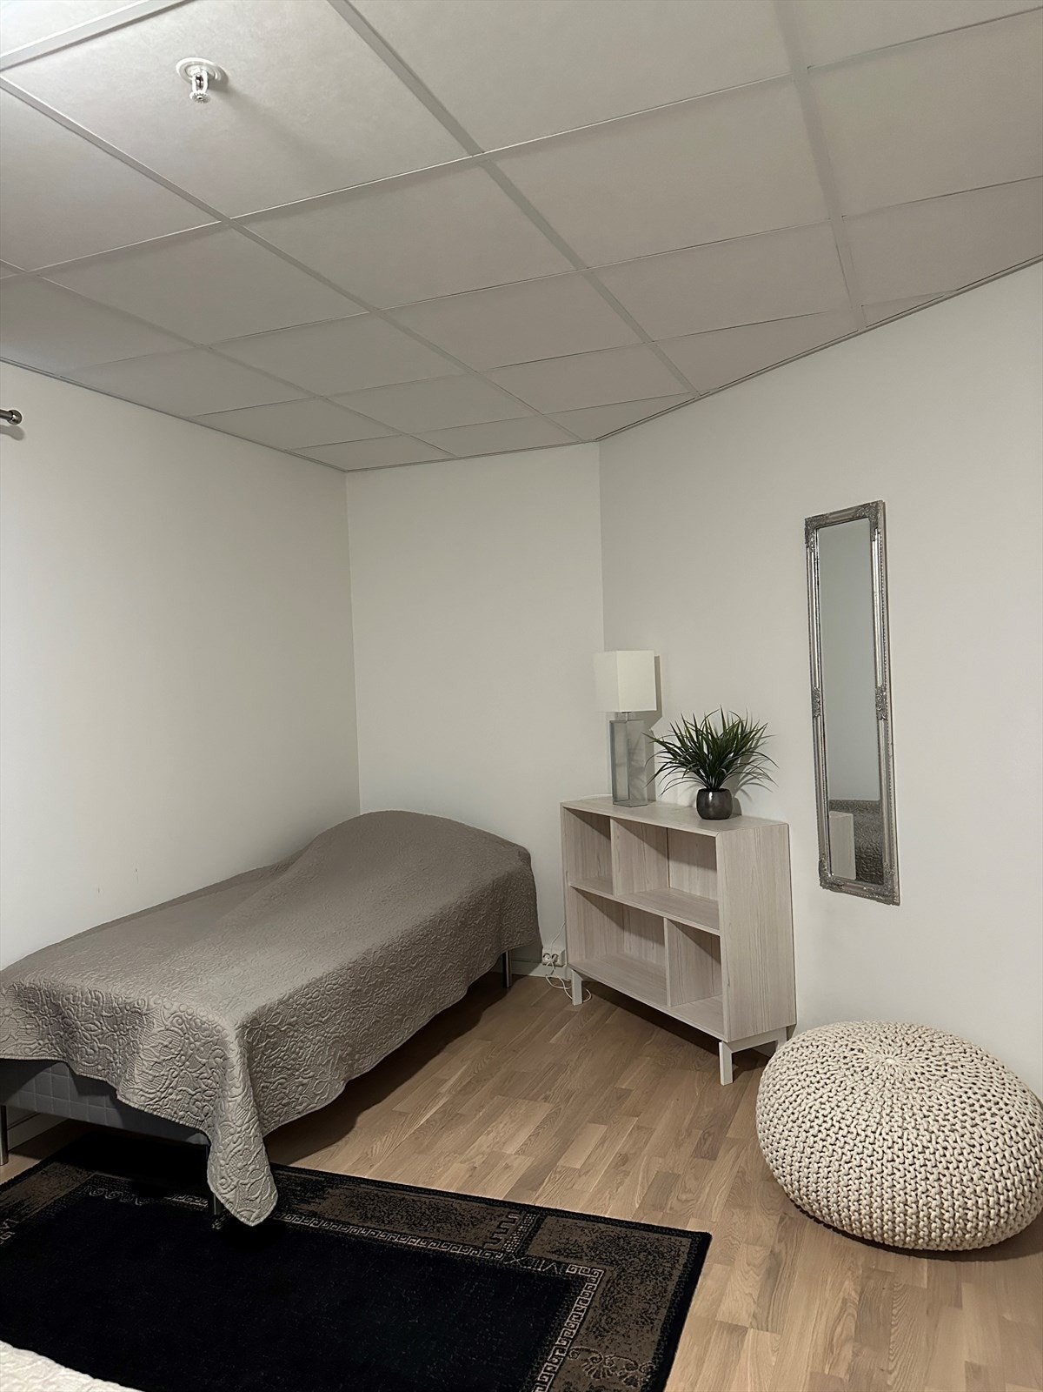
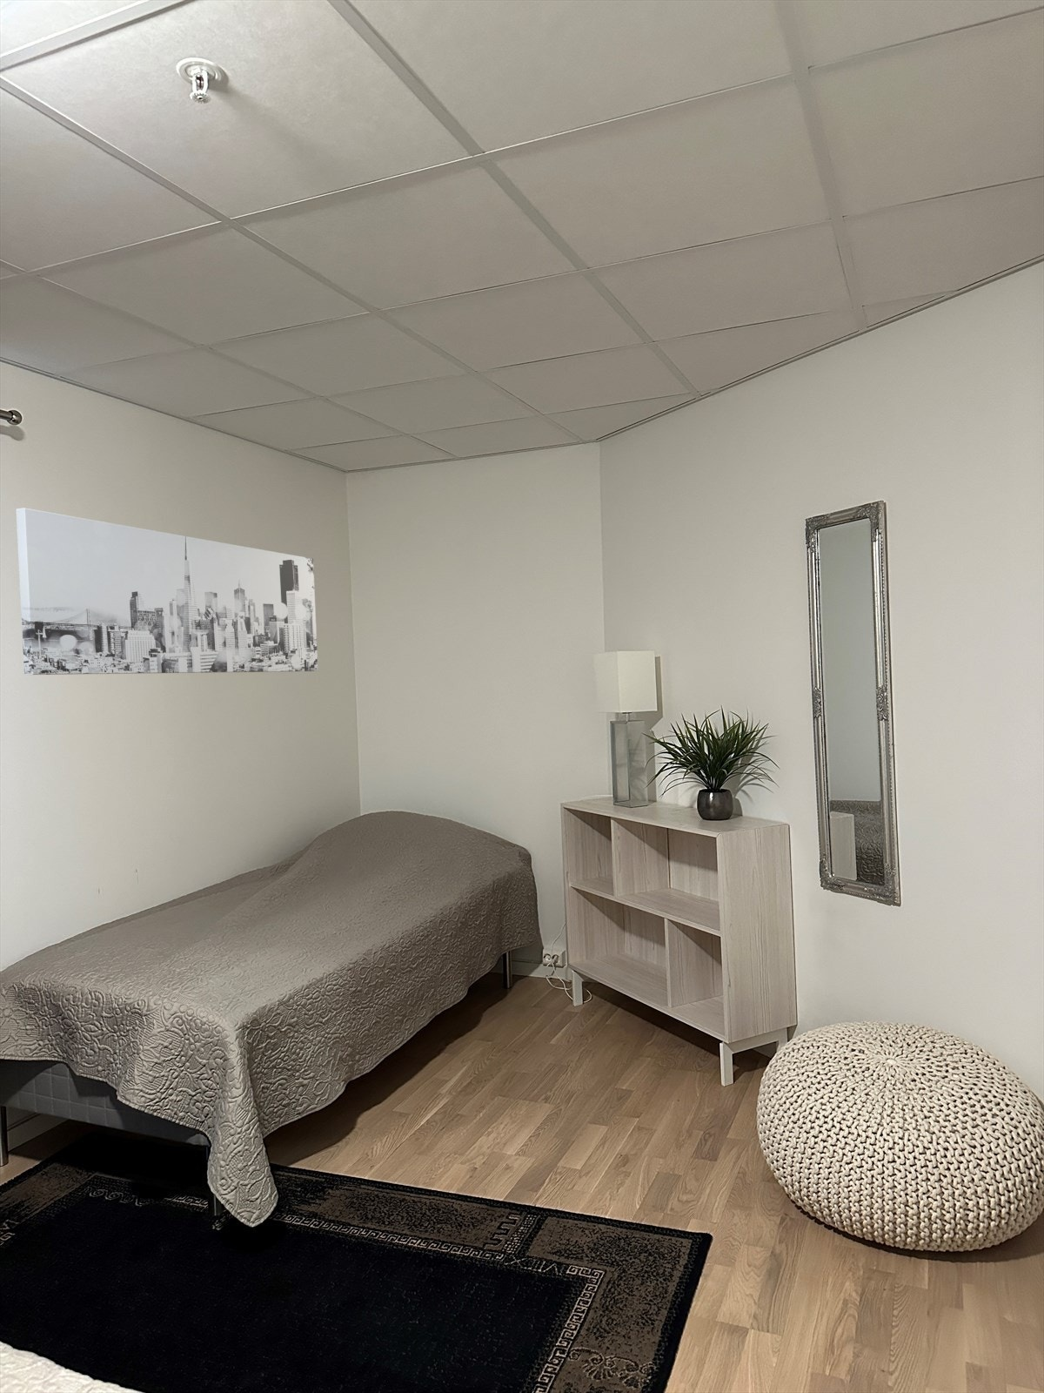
+ wall art (195, 605)
